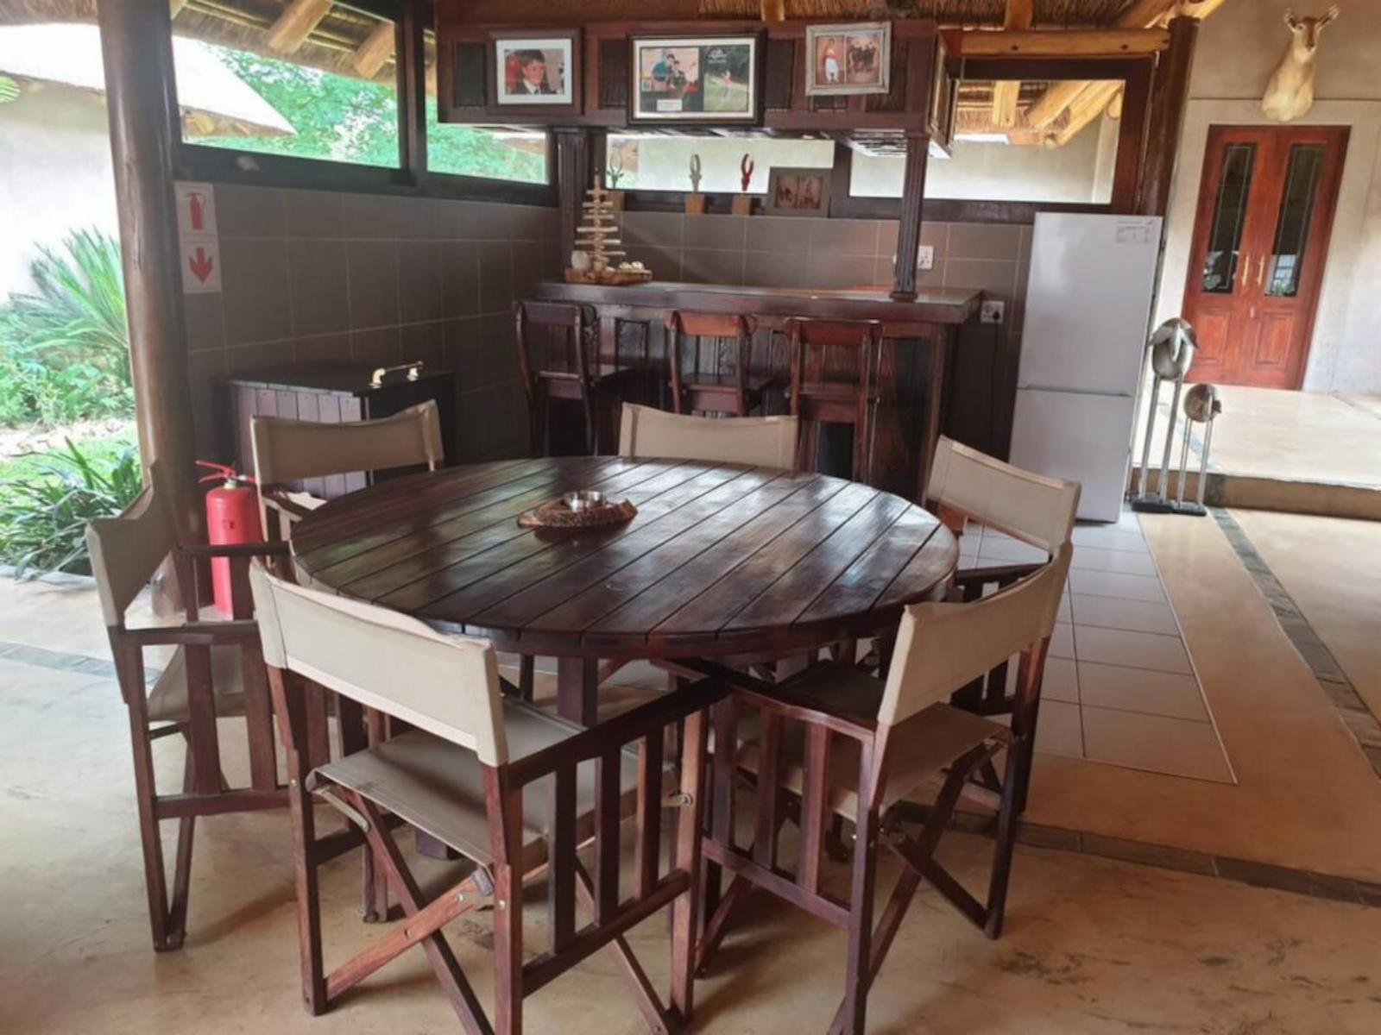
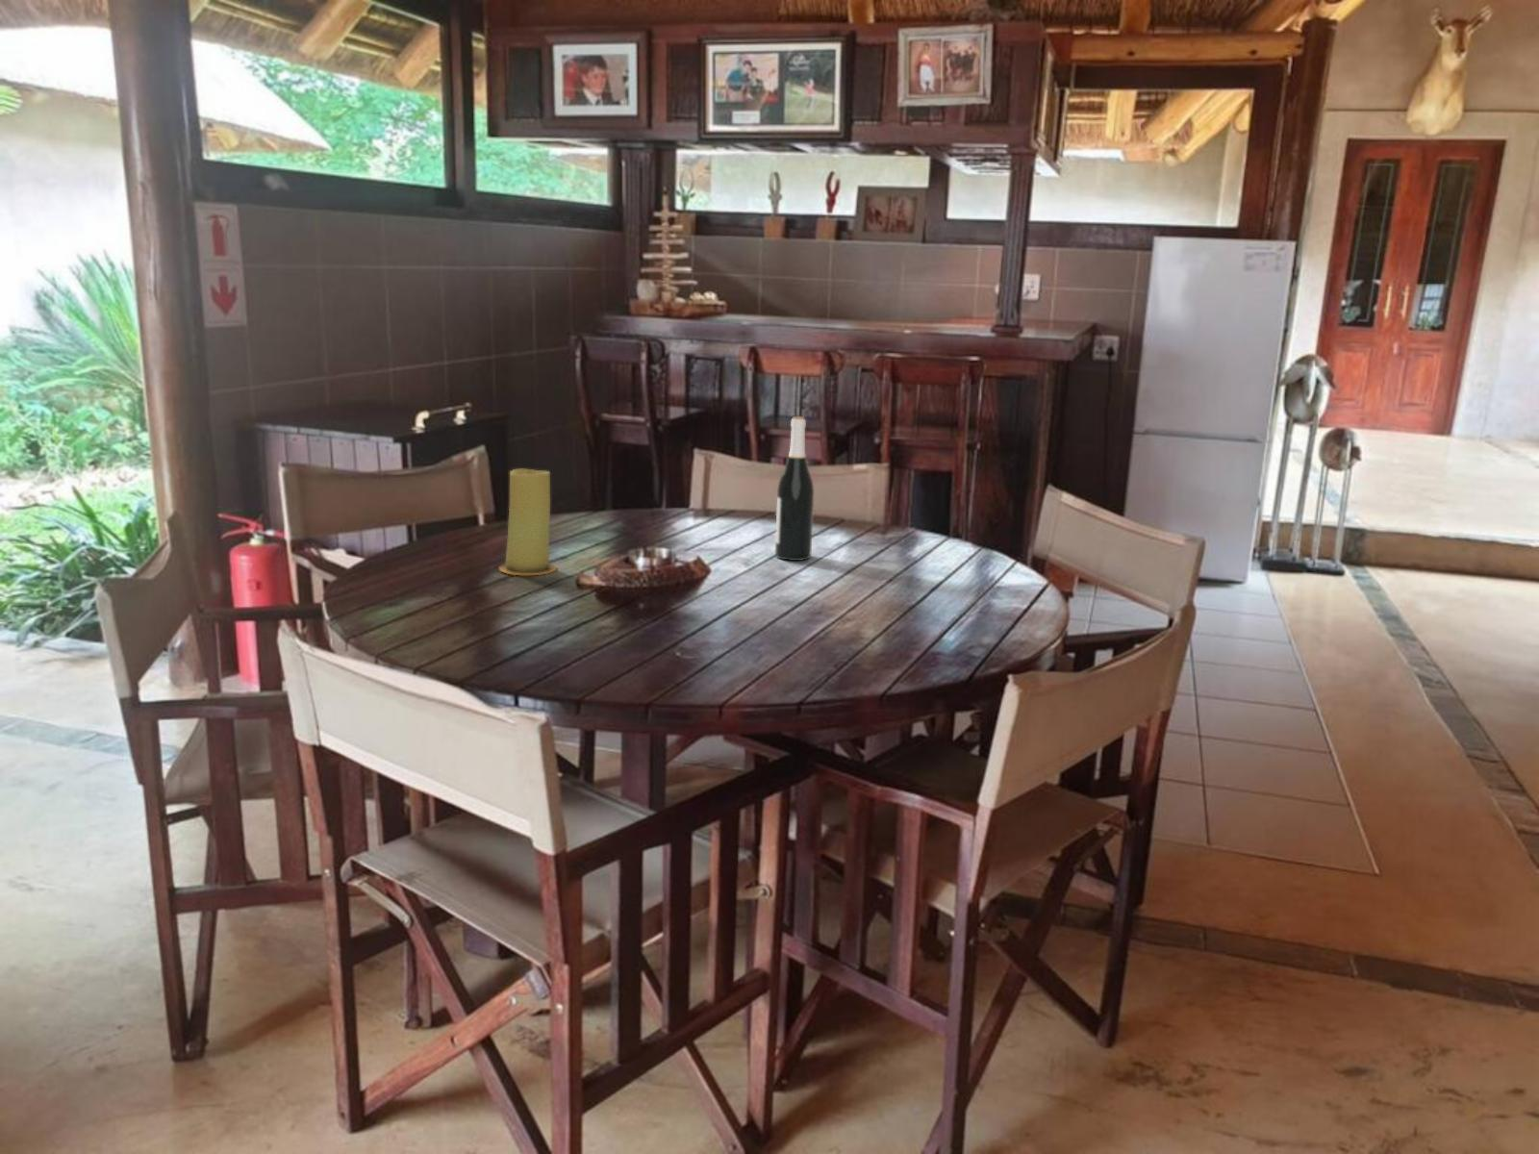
+ wine bottle (795, 487)
+ candle (527, 519)
